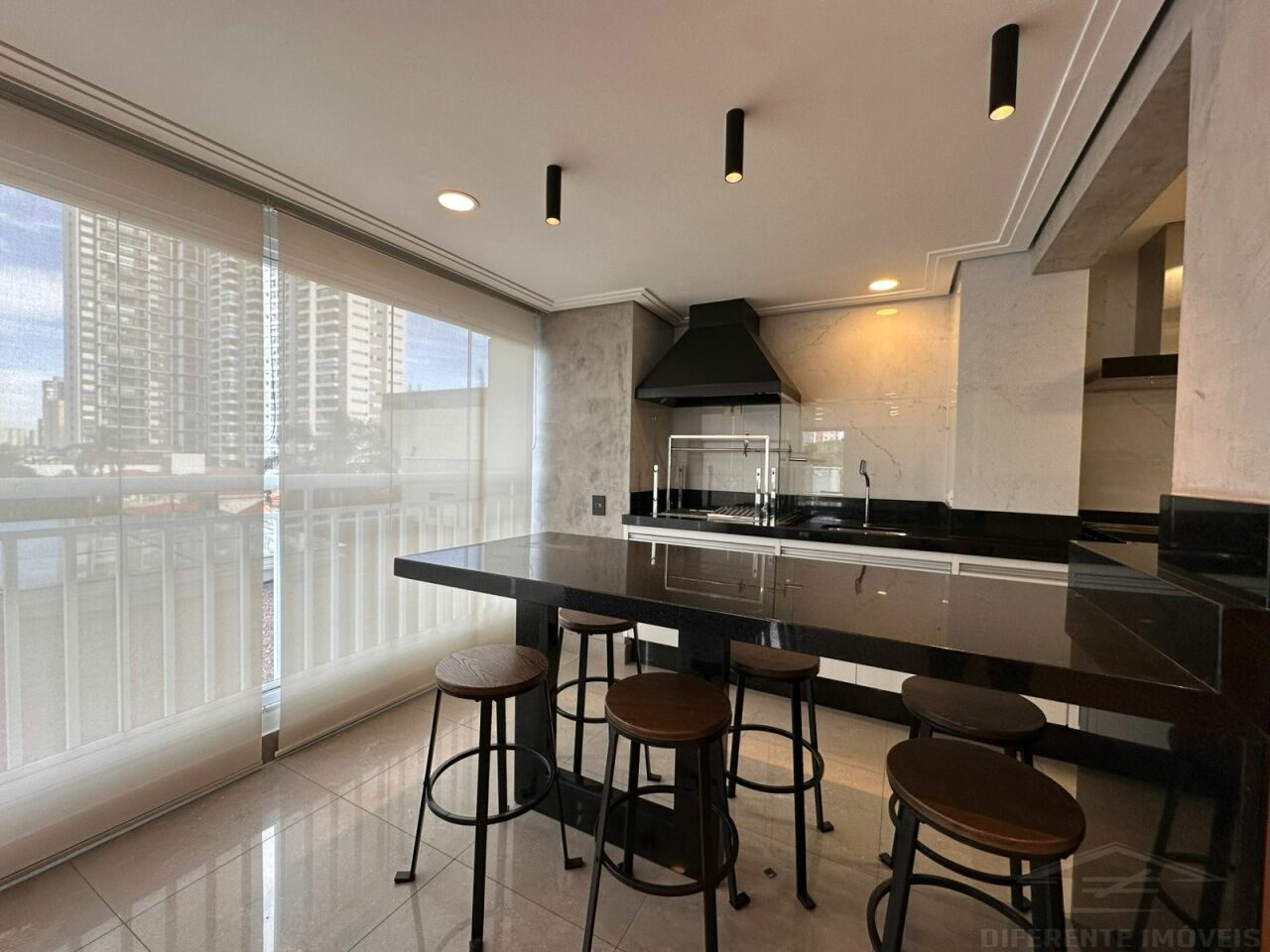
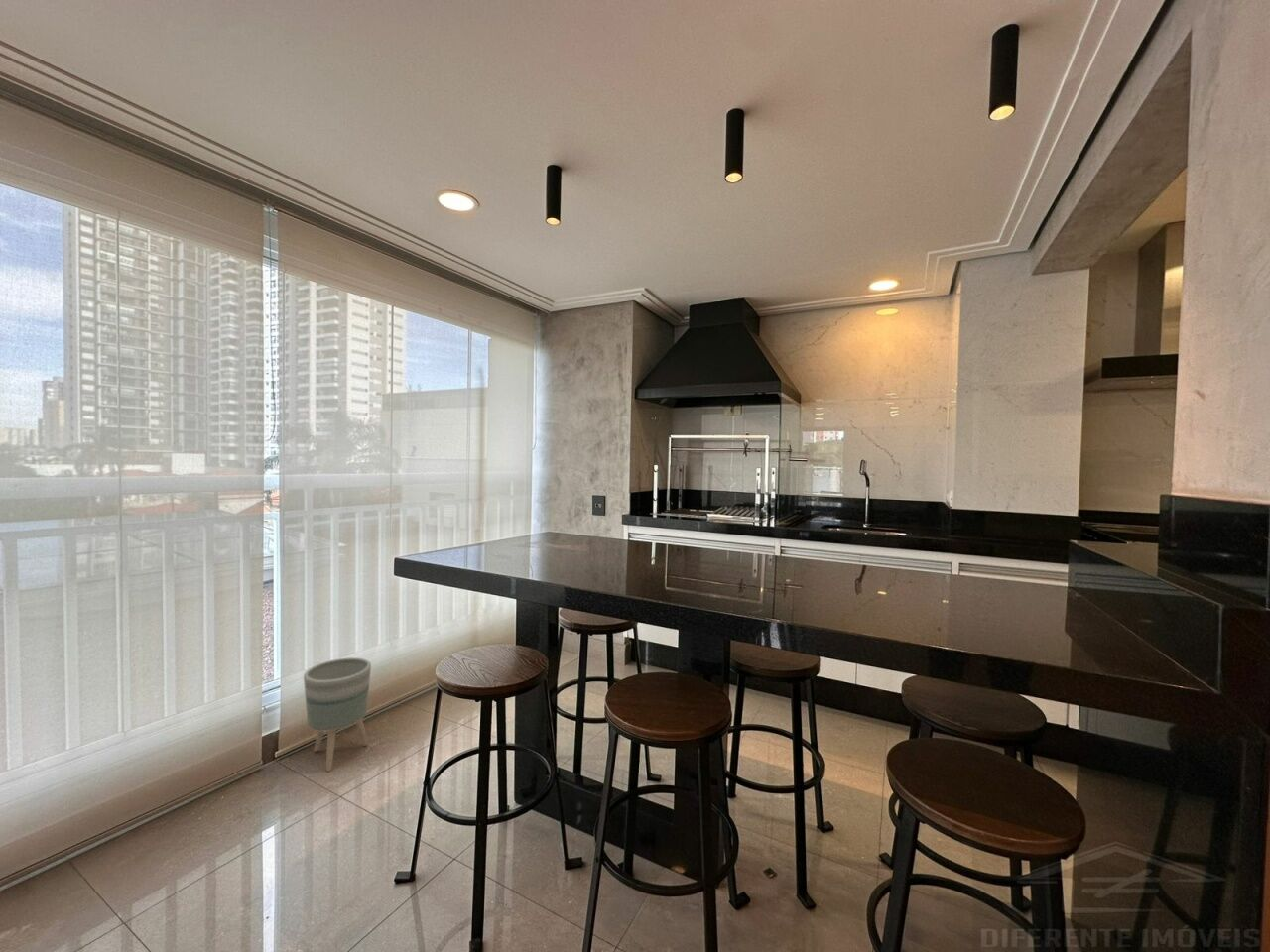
+ planter (337, 712)
